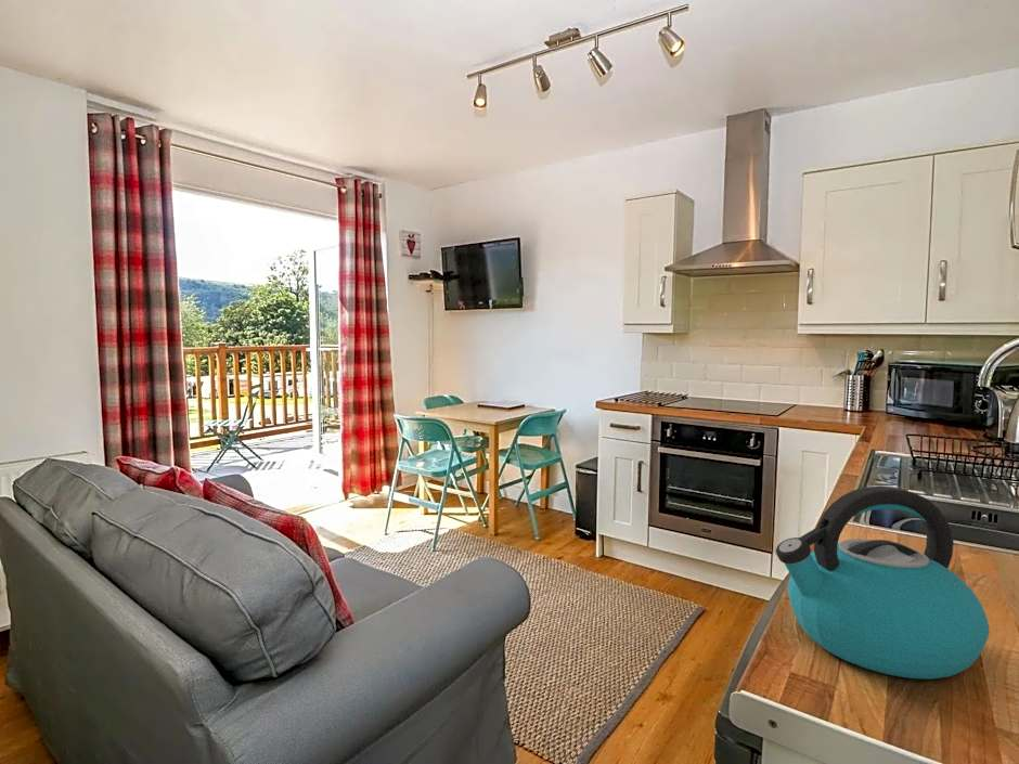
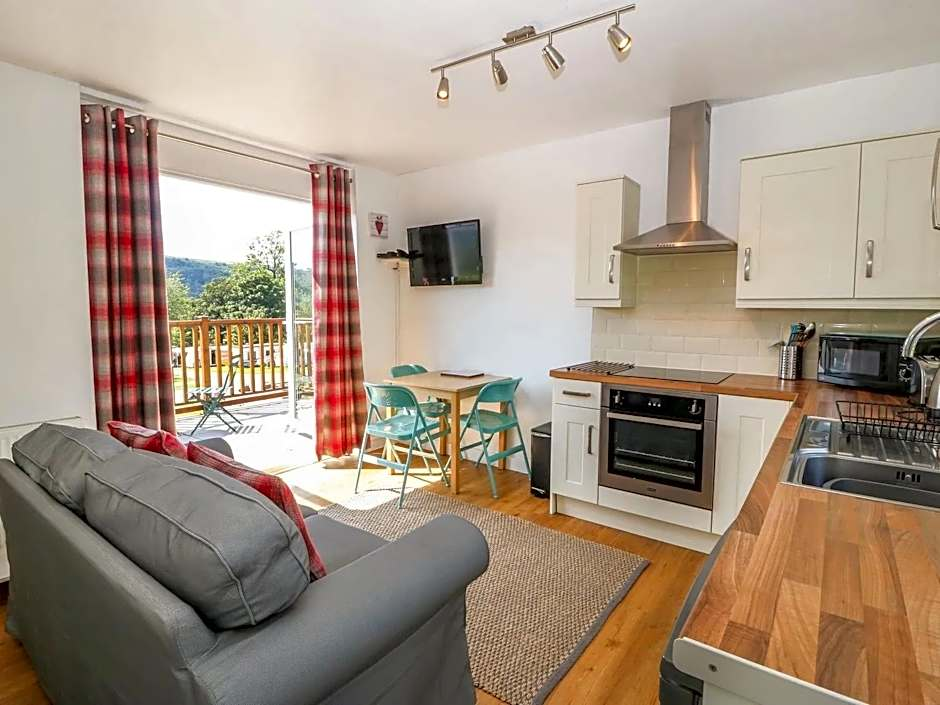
- kettle (869, 566)
